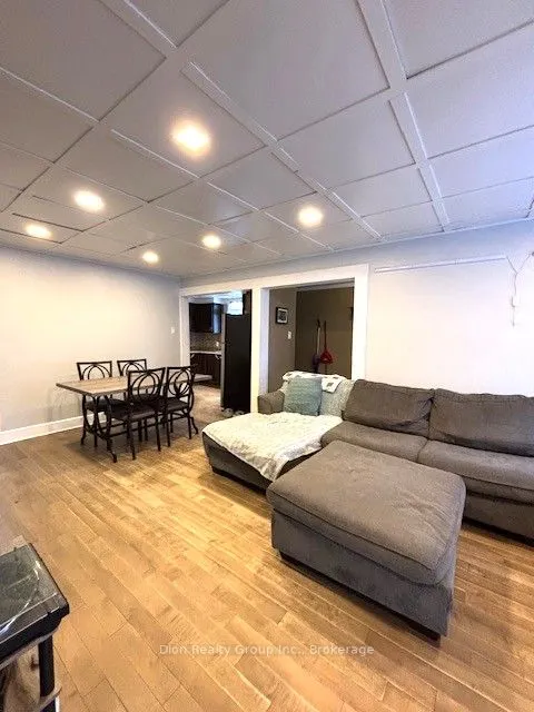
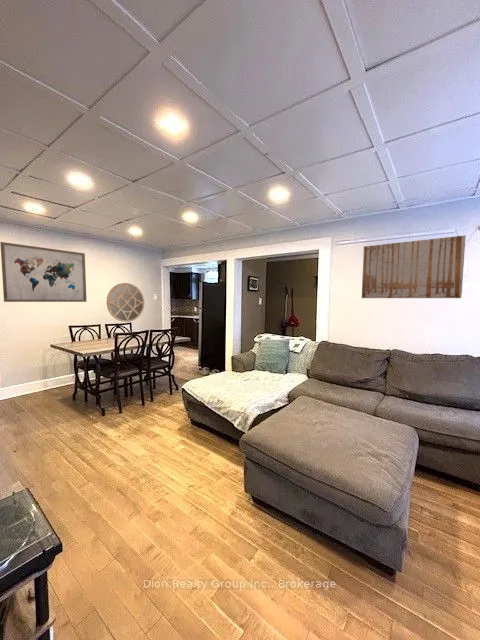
+ wall art (48, 275)
+ wall art (408, 270)
+ home mirror (126, 302)
